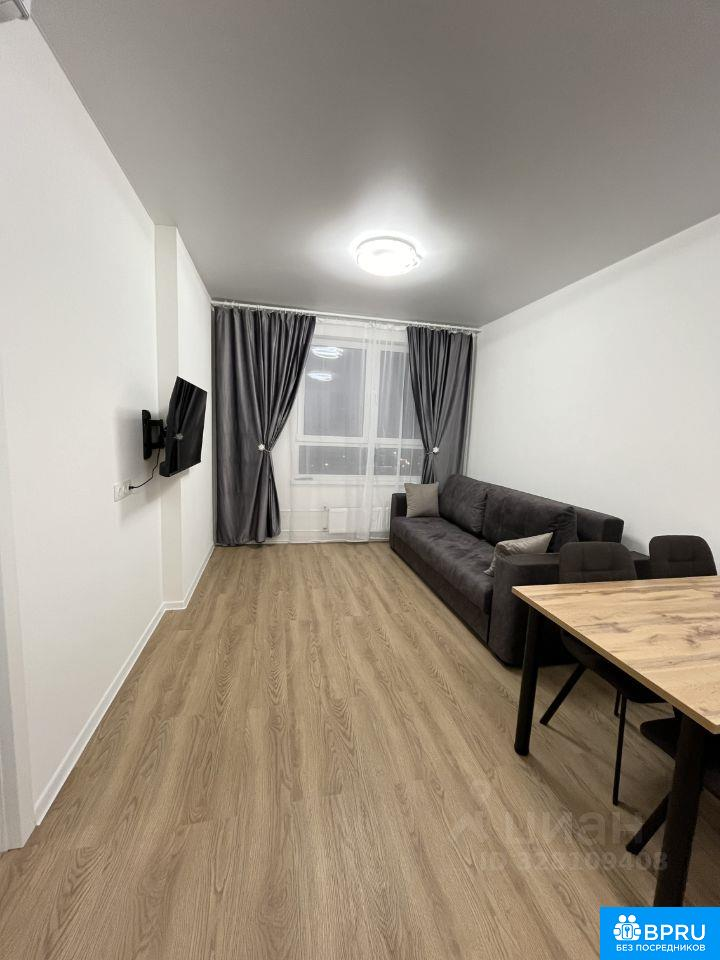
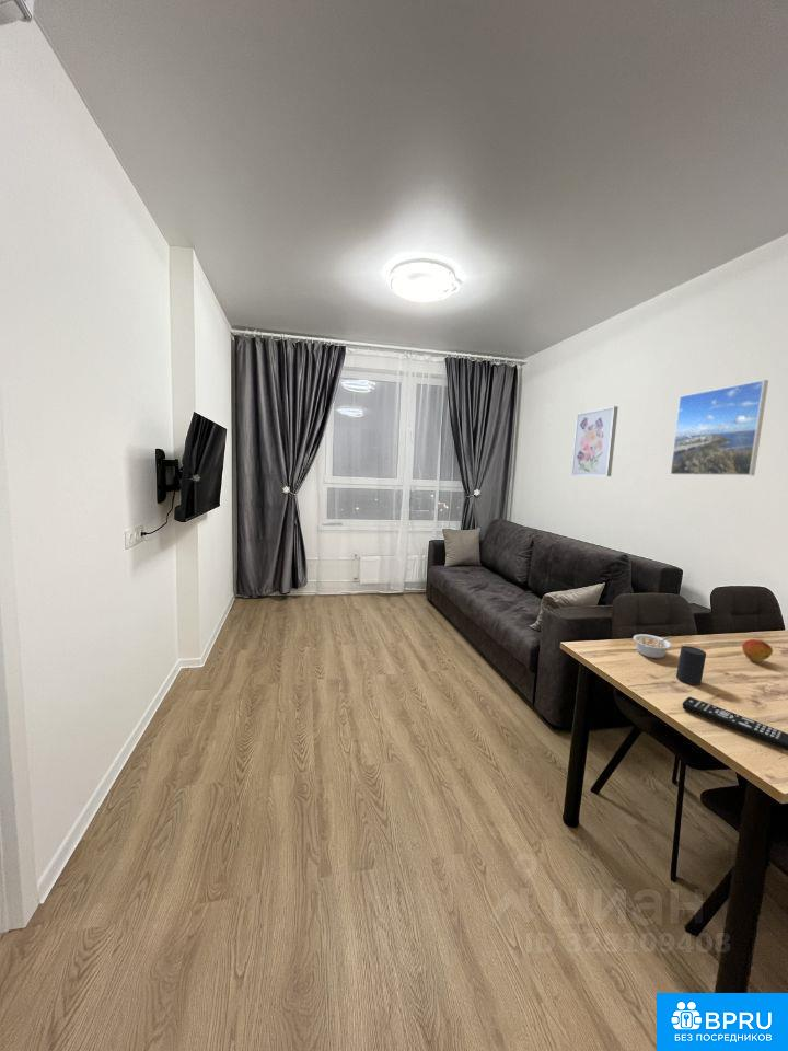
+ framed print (714, 432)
+ wall art (593, 443)
+ fruit (756, 650)
+ remote control (739, 723)
+ cup (691, 665)
+ legume (651, 645)
